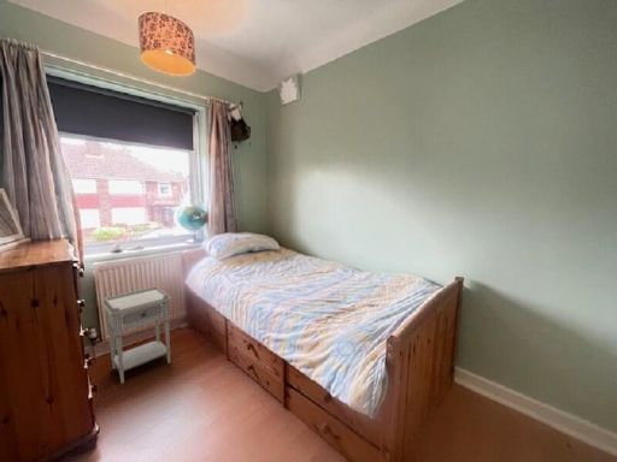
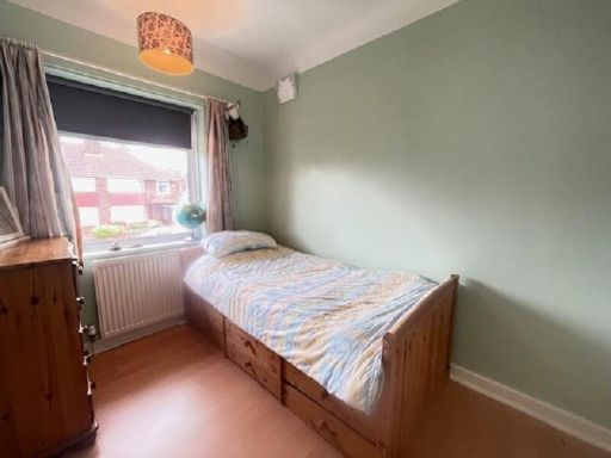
- nightstand (140, 326)
